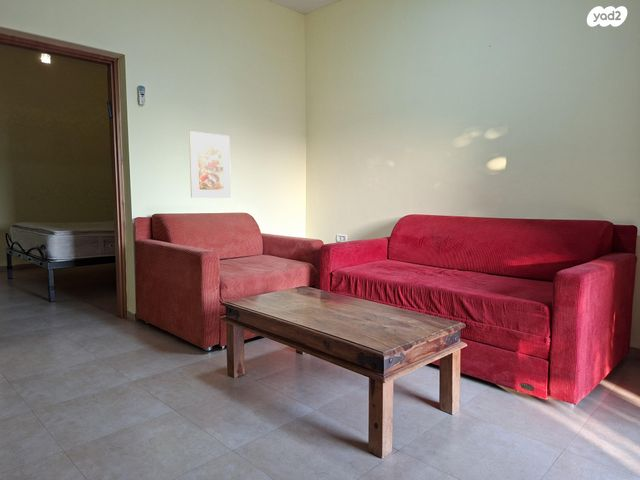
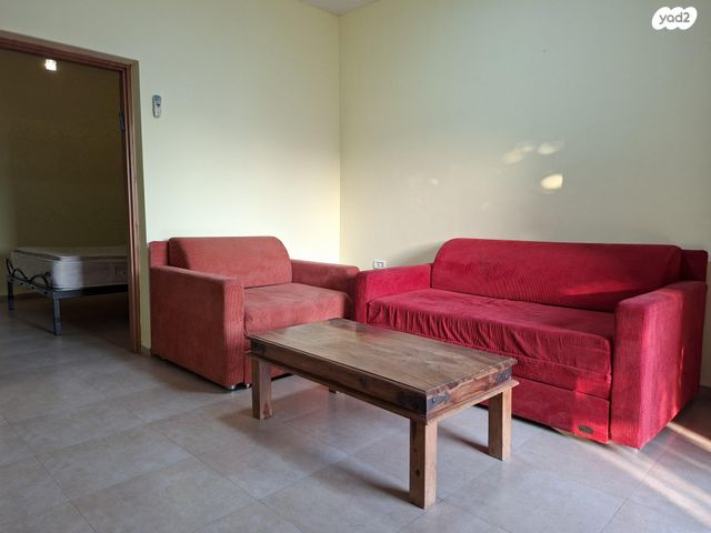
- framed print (210, 166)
